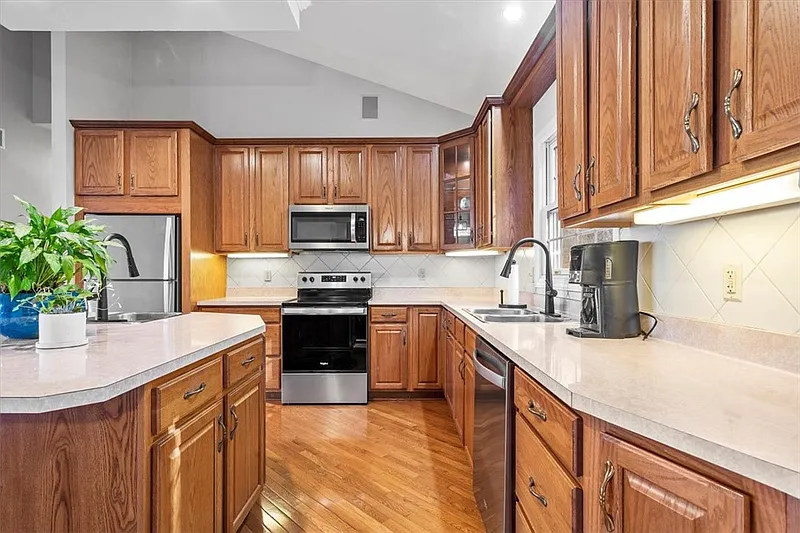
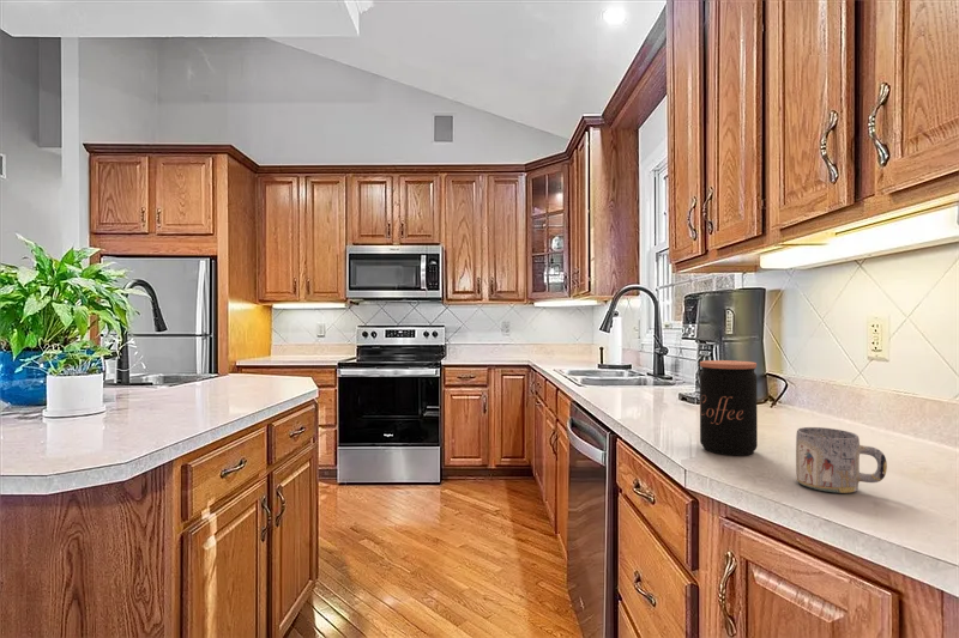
+ mug (839, 460)
+ coffee jar (728, 406)
